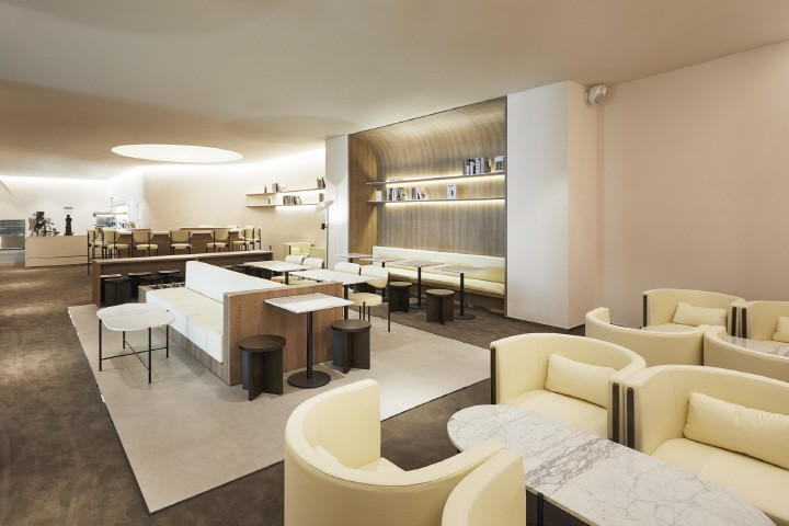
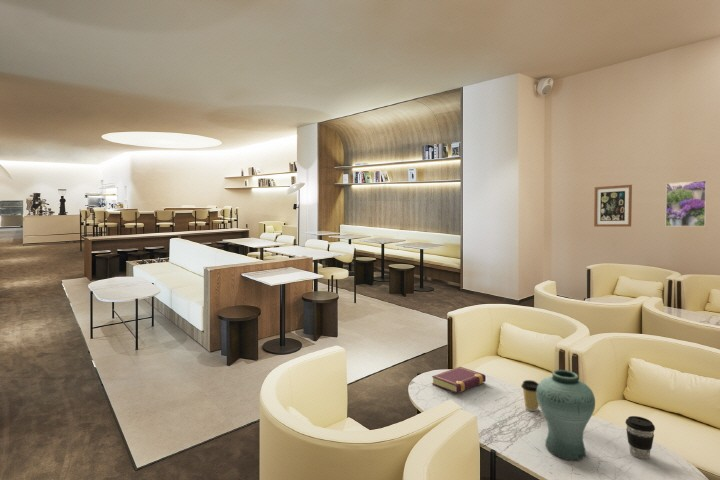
+ coffee cup (531, 395)
+ vase (564, 411)
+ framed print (685, 204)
+ wall art (612, 206)
+ book (459, 379)
+ coffee cup (639, 437)
